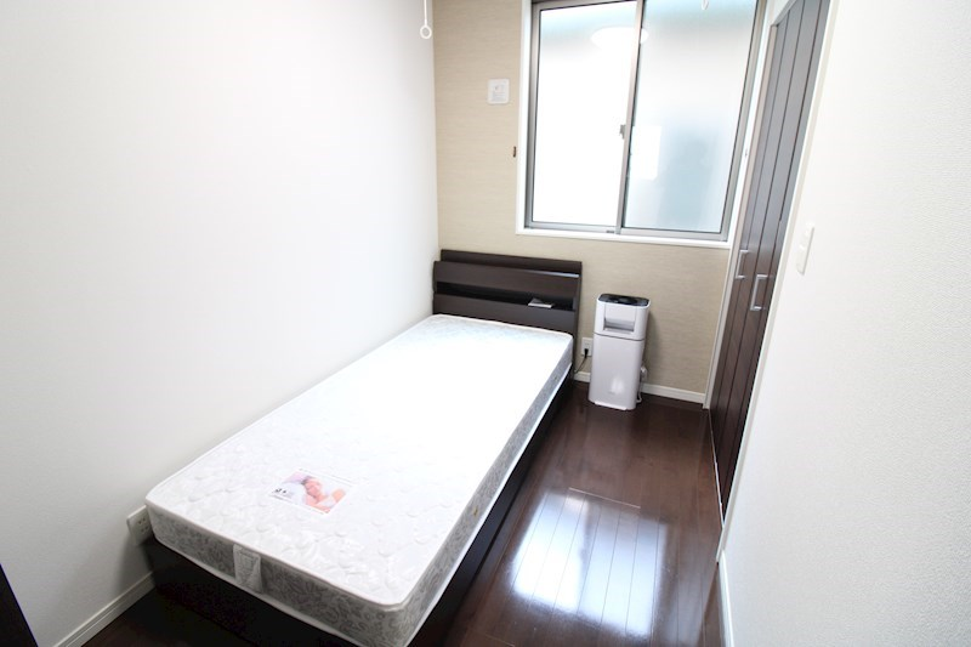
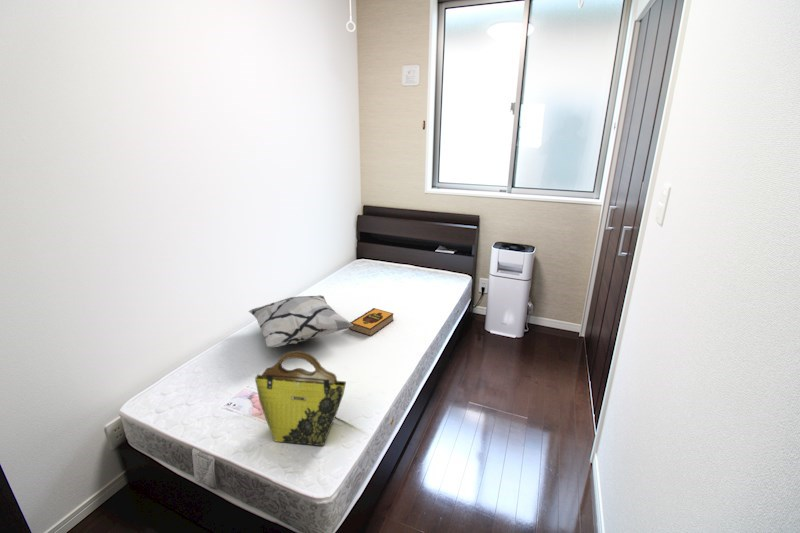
+ tote bag (301, 393)
+ decorative pillow (298, 317)
+ hardback book (371, 321)
